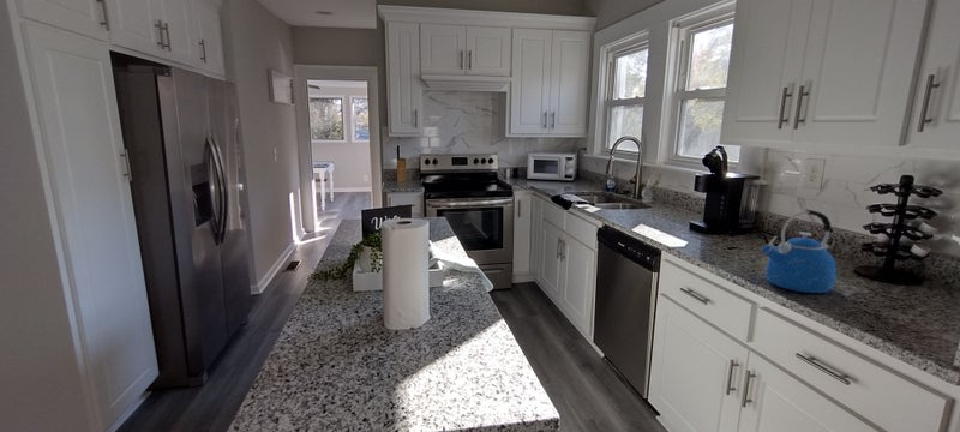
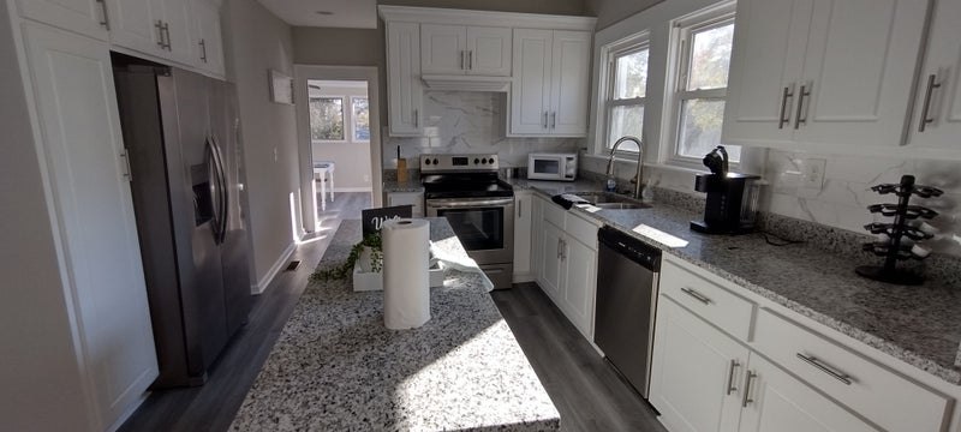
- kettle (796, 247)
